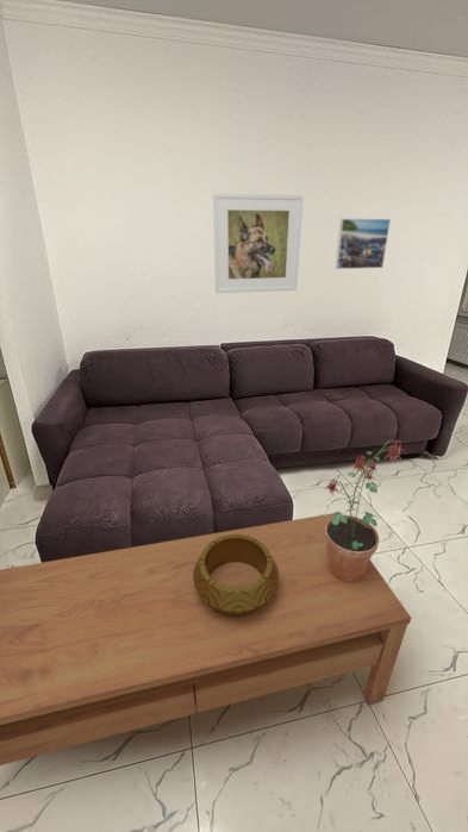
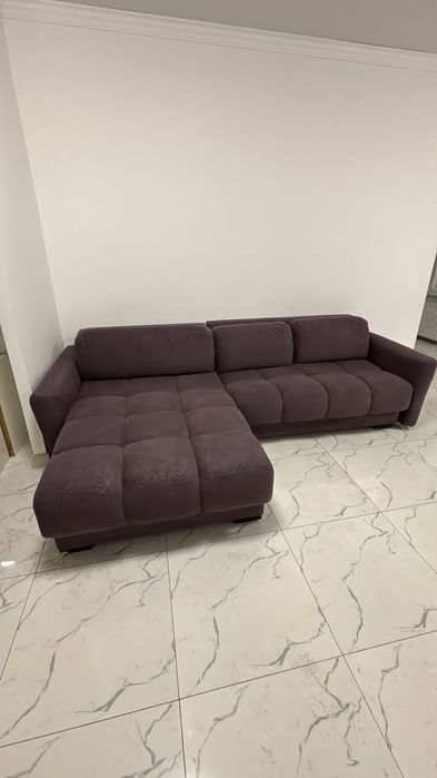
- potted plant (354, 508)
- coffee table (187, 638)
- decorative bowl (236, 561)
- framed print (362, 244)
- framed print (257, 245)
